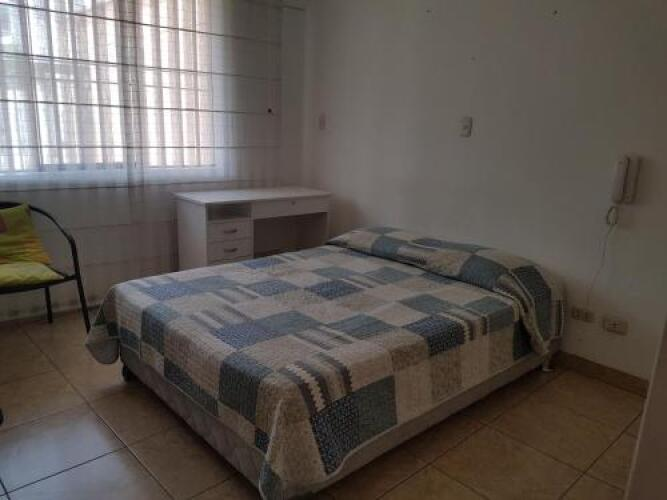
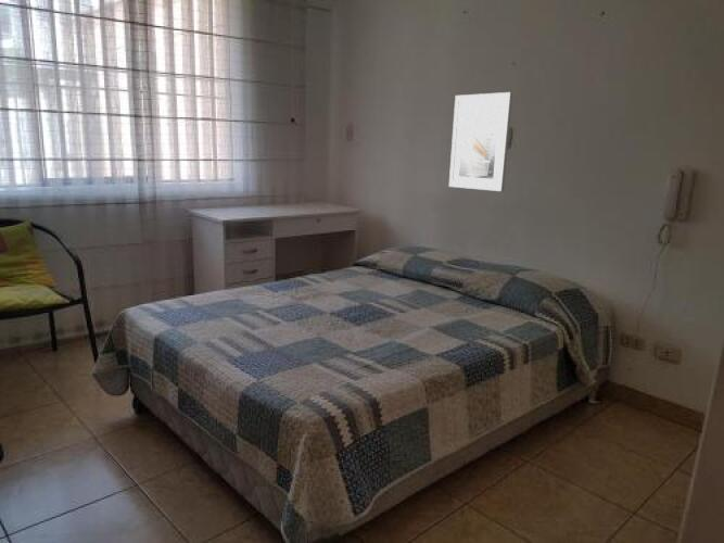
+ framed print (479, 142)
